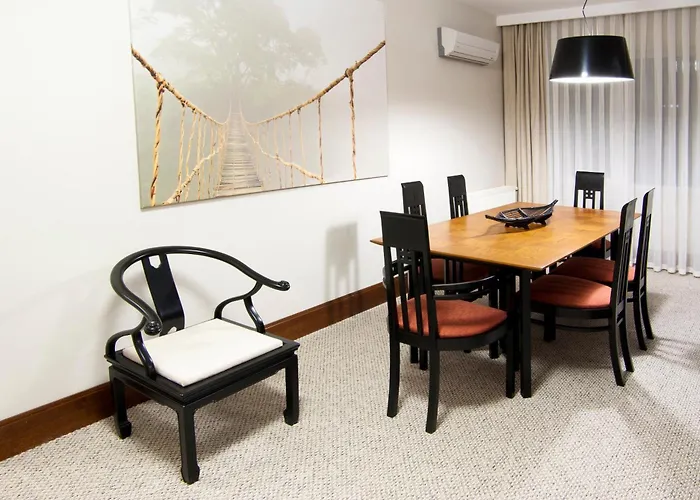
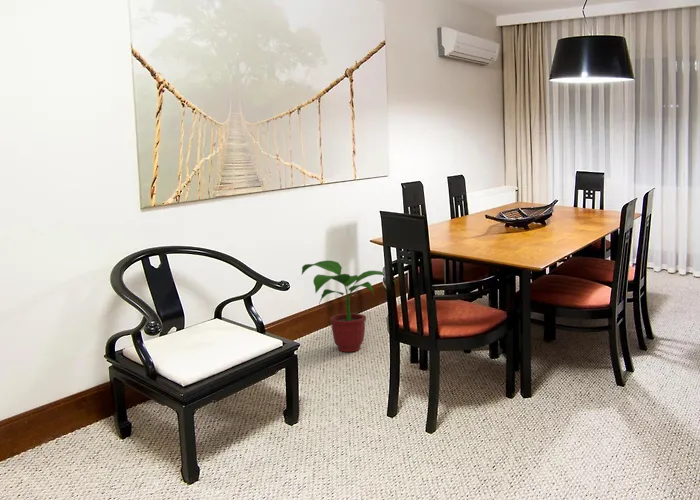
+ potted plant (334, 315)
